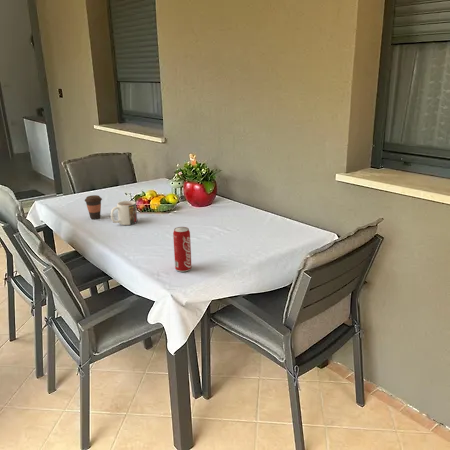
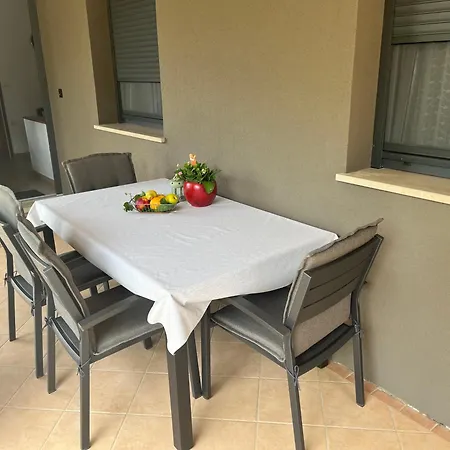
- beverage can (182, 249)
- coffee cup (94, 207)
- mug (123, 213)
